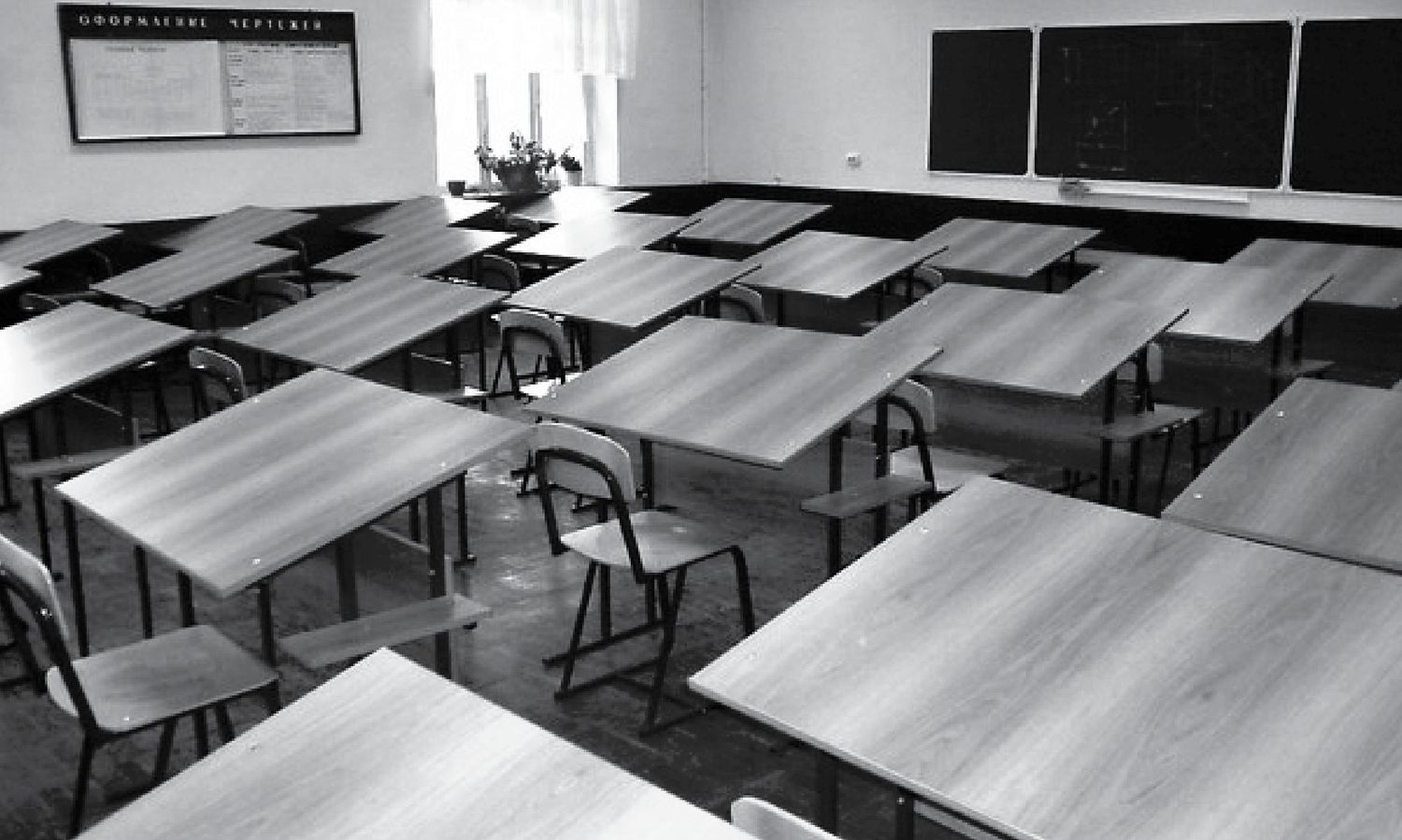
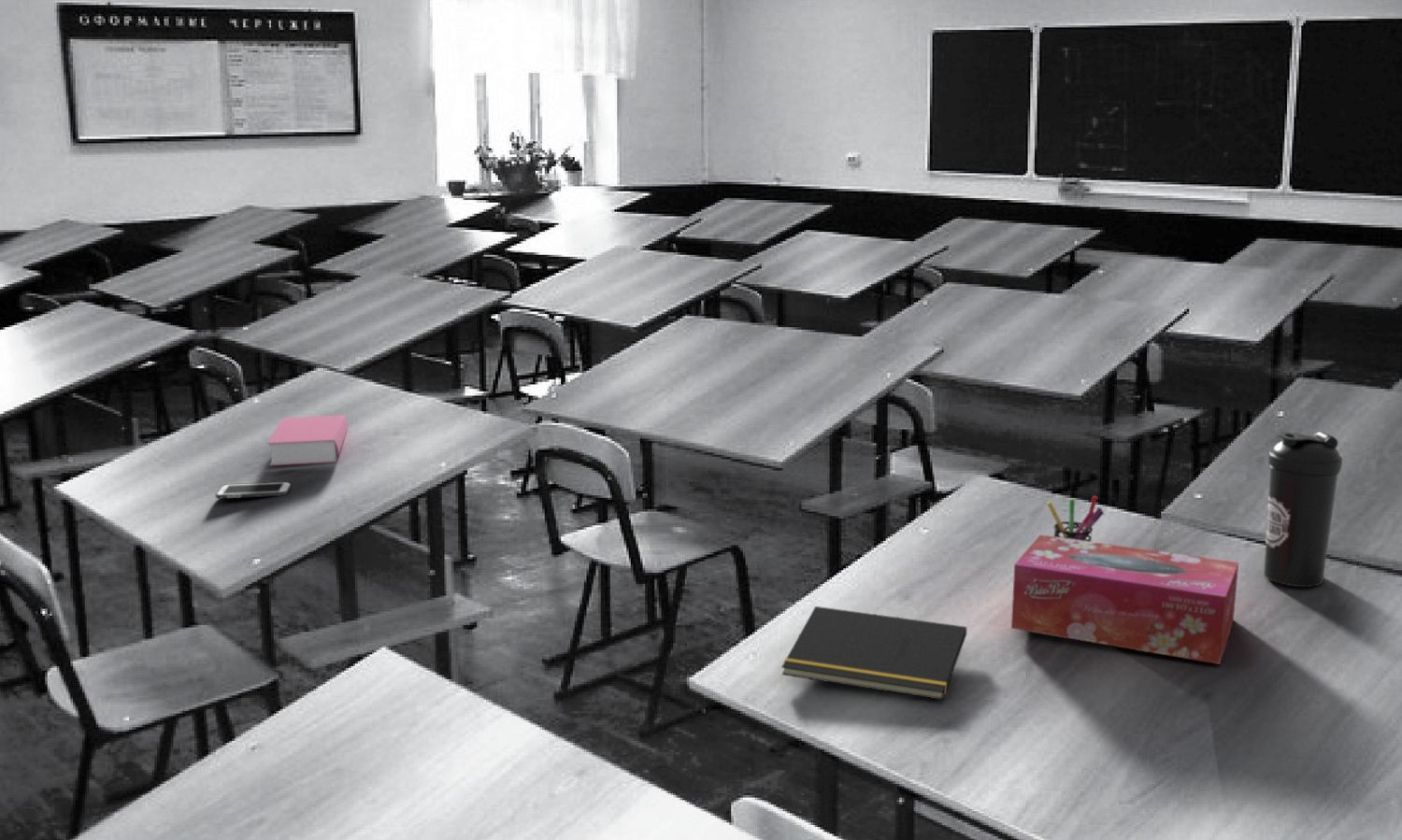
+ notepad (875, 650)
+ tissue box (1123, 595)
+ cell phone (254, 490)
+ water bottle (1300, 506)
+ book (309, 439)
+ pen holder (1075, 531)
